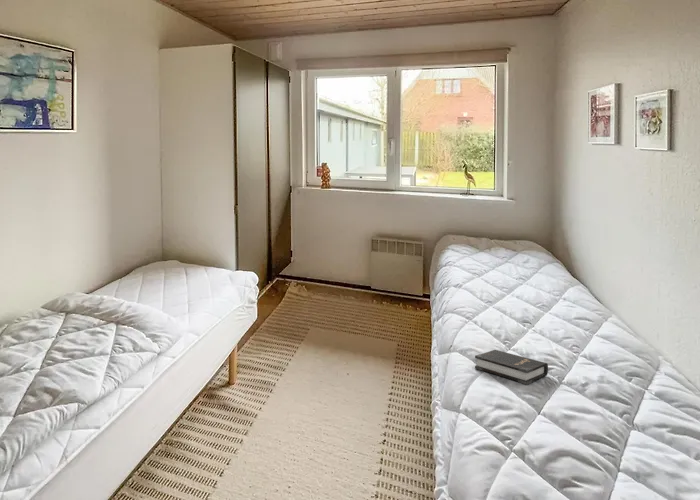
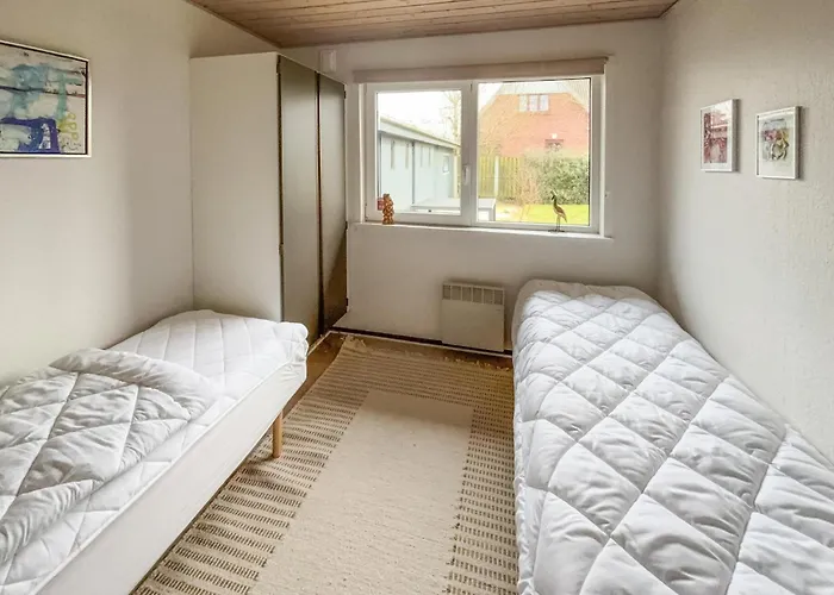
- hardback book (510, 365)
